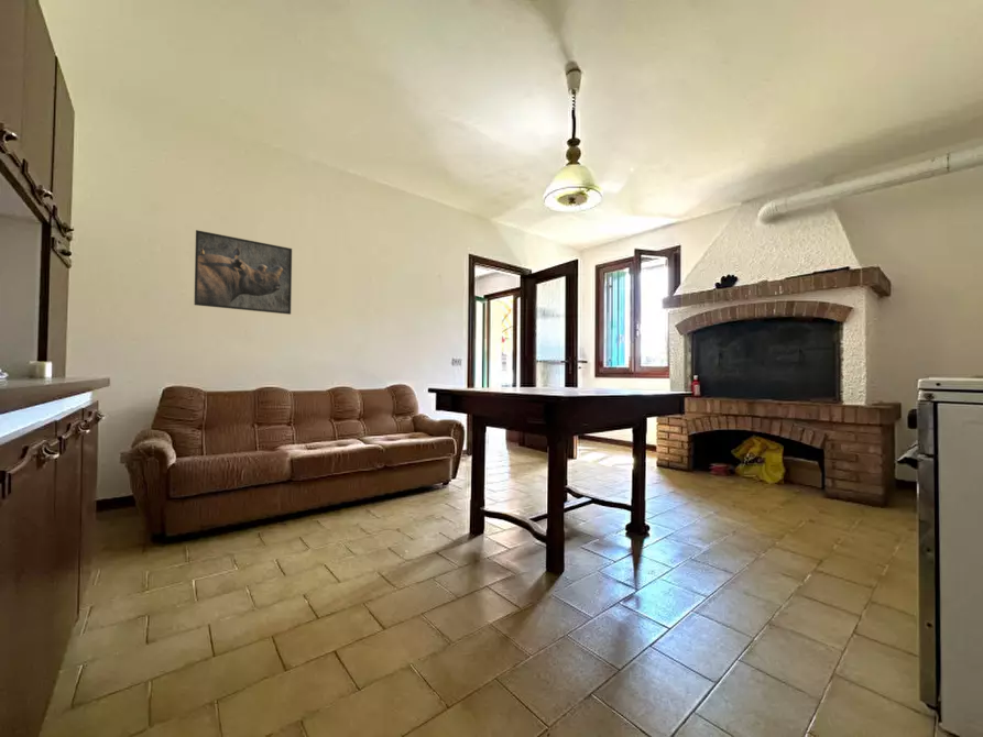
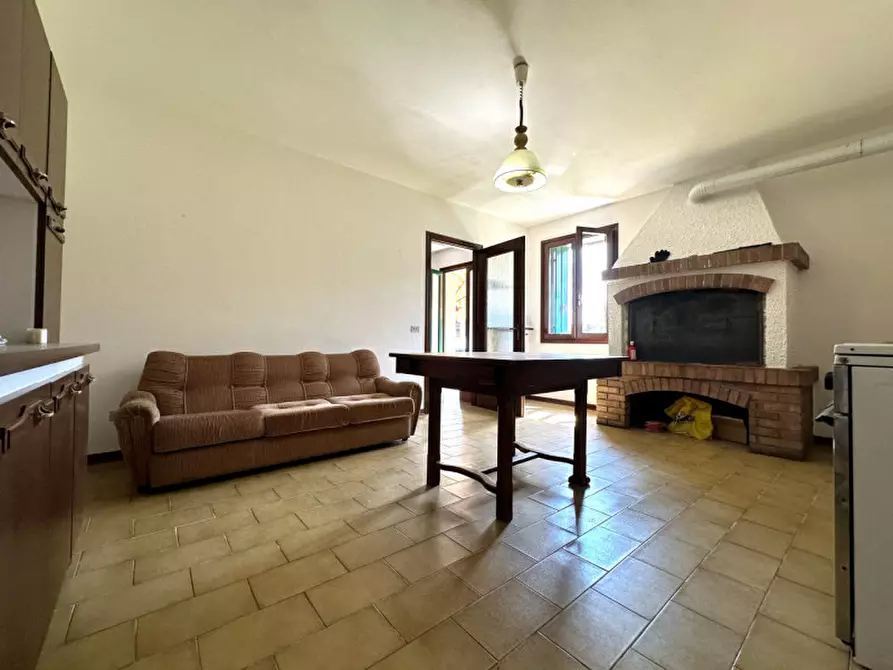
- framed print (245, 274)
